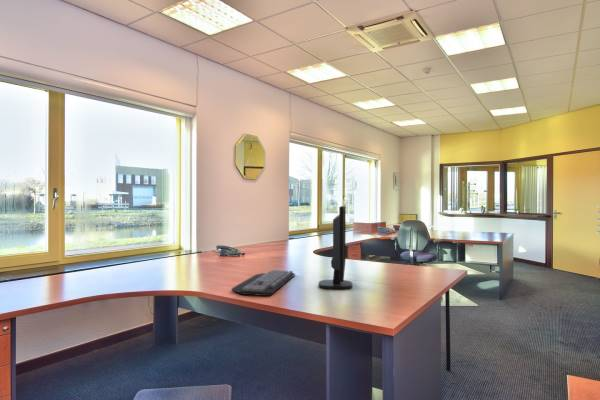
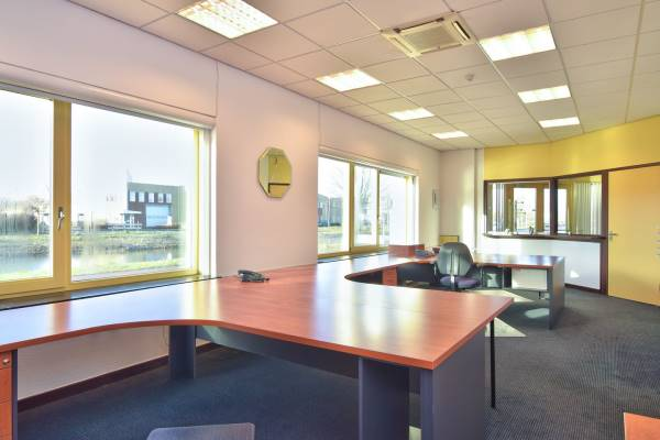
- keyboard (264, 280)
- monitor (335, 245)
